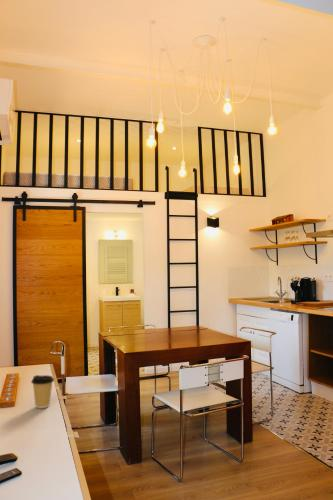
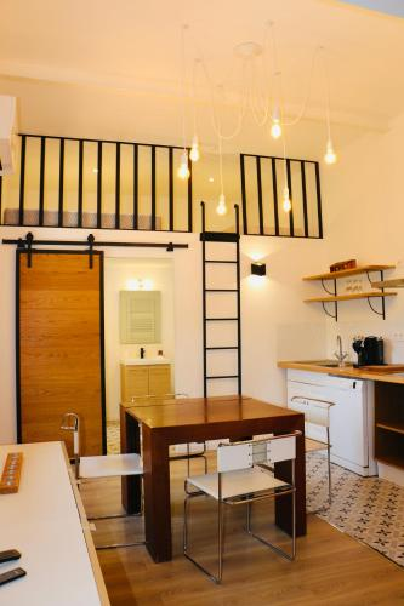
- coffee cup (42, 391)
